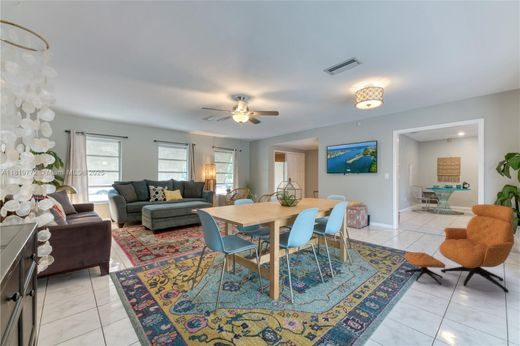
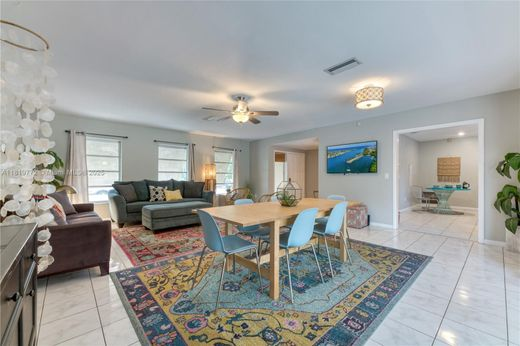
- armchair (455, 241)
